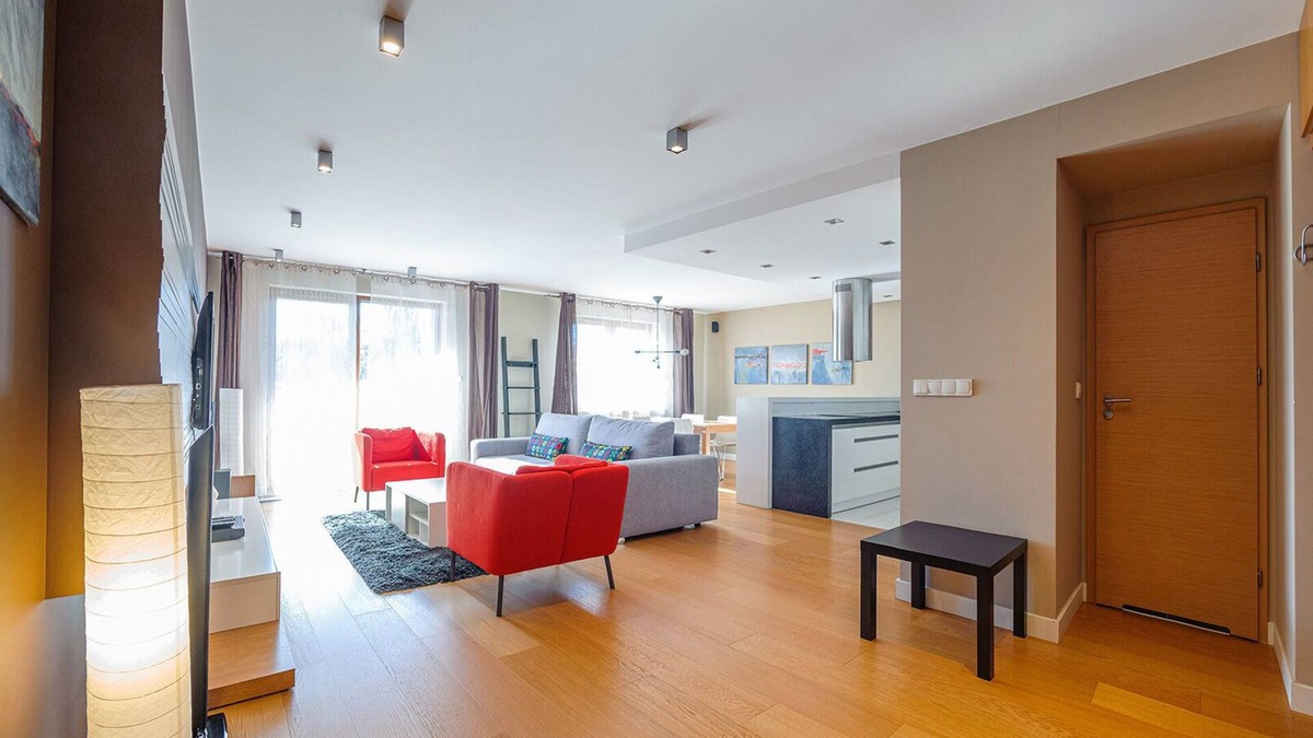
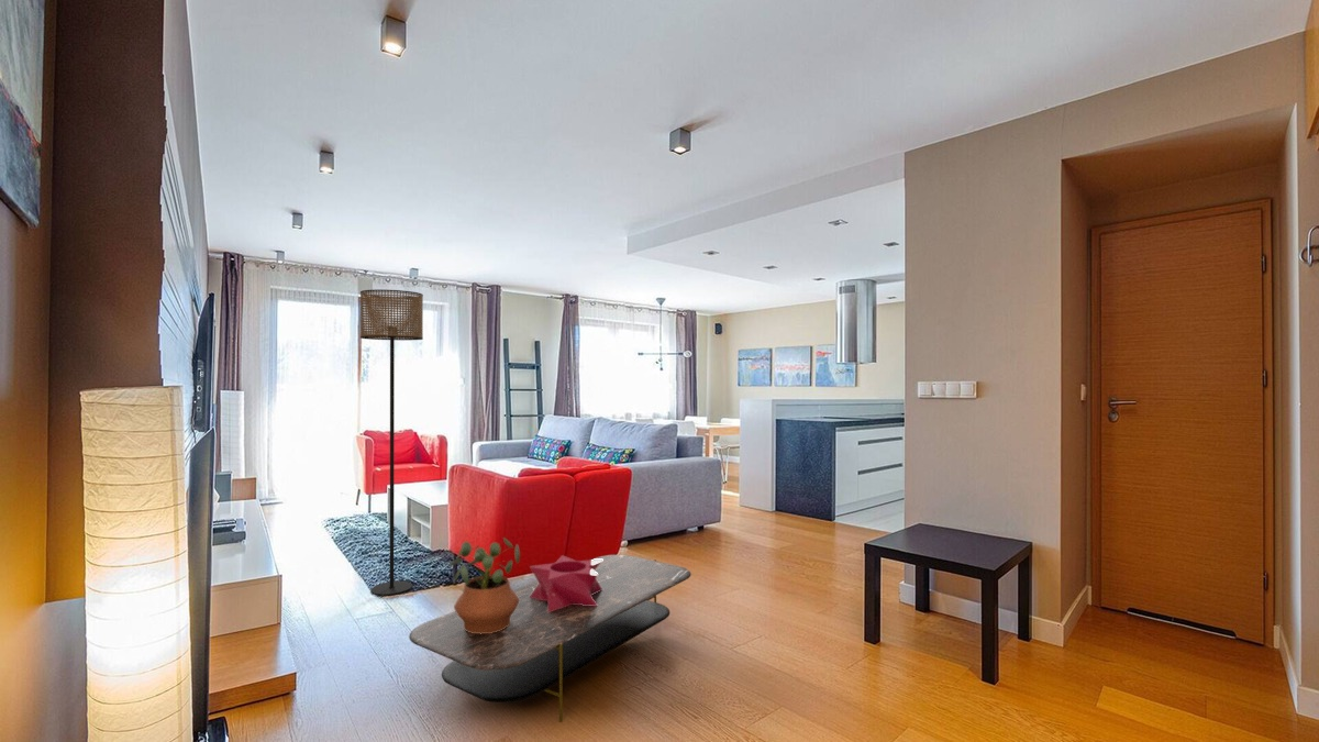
+ potted plant (480, 580)
+ coffee table (569, 629)
+ floor lamp (391, 441)
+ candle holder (566, 583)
